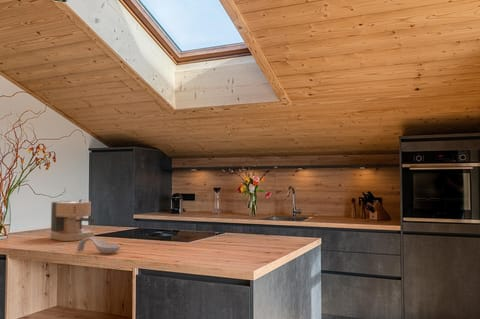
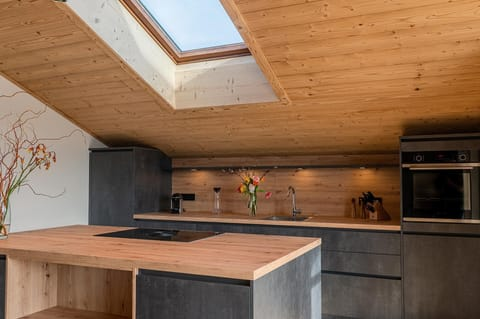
- spoon rest (98, 245)
- coffee maker (74, 218)
